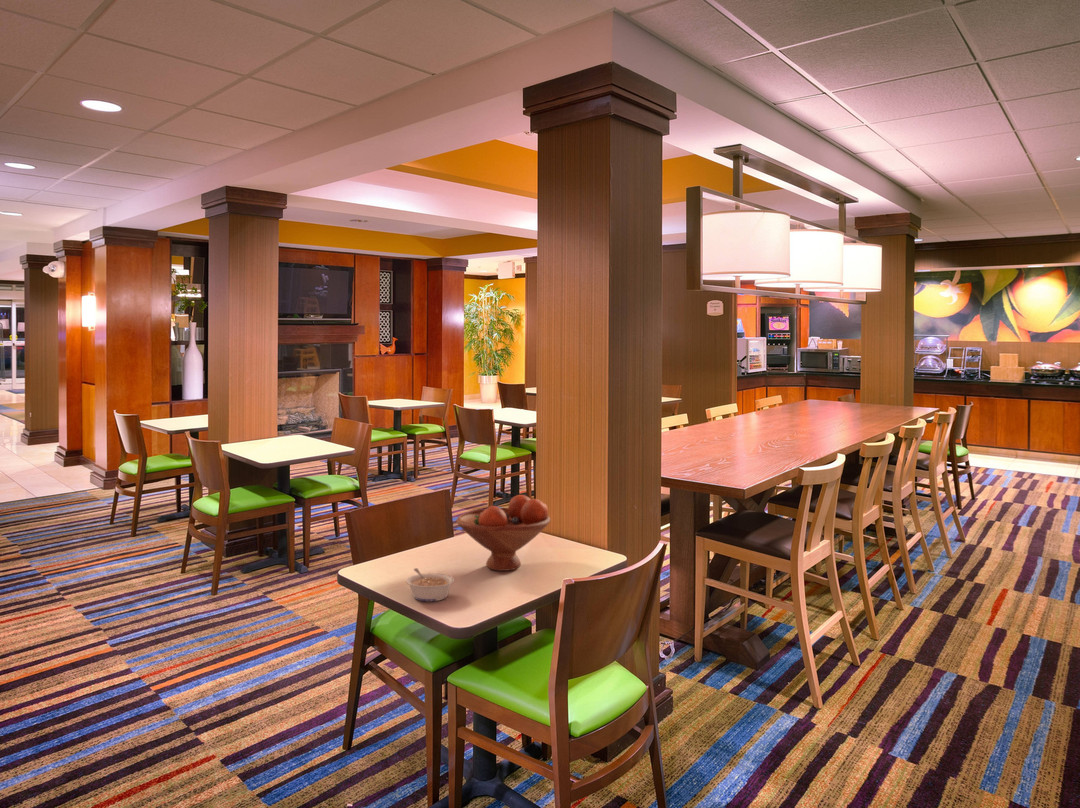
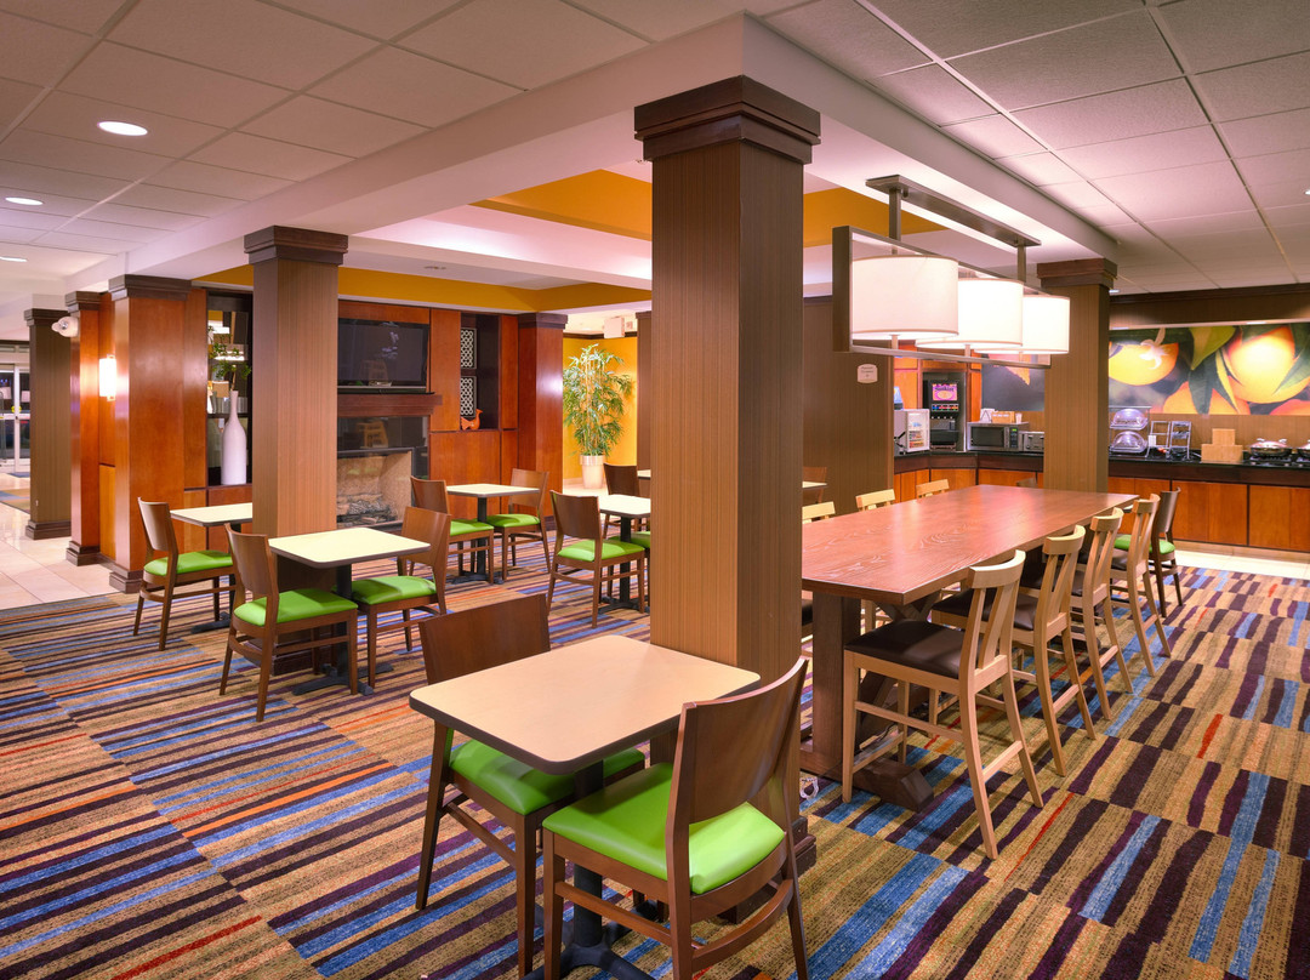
- fruit bowl (503, 532)
- legume (428, 586)
